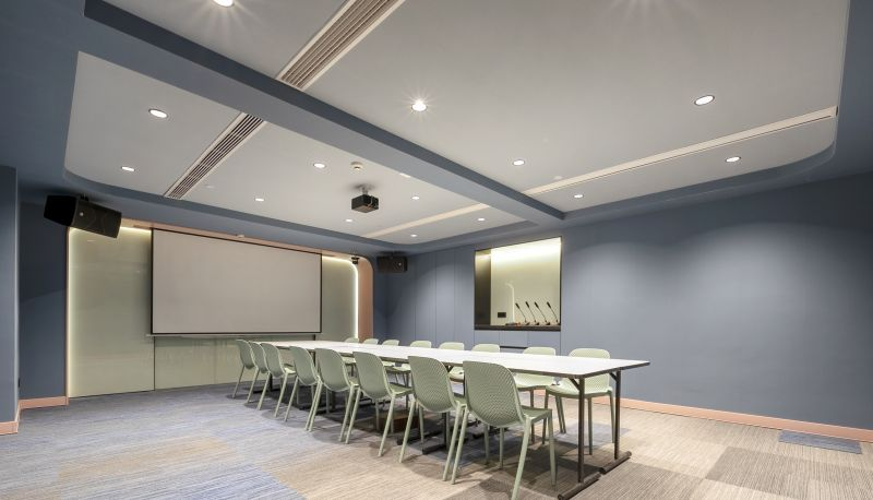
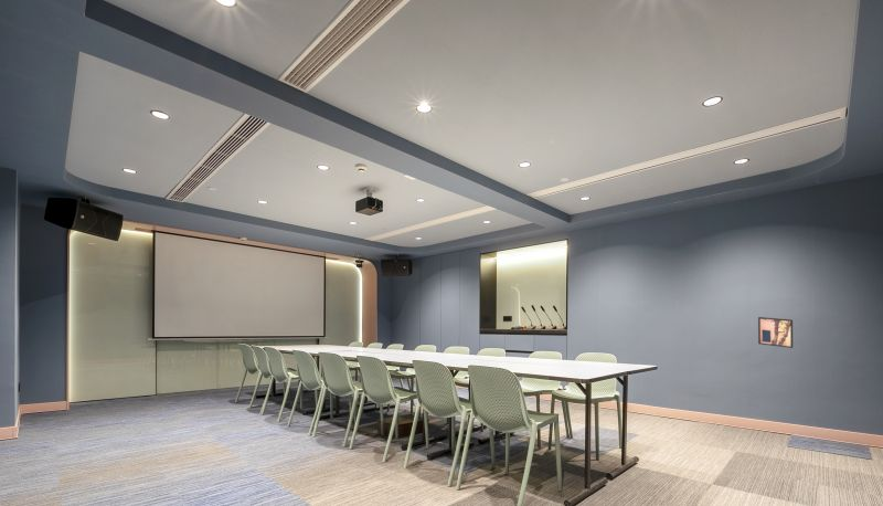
+ wall art (775, 331)
